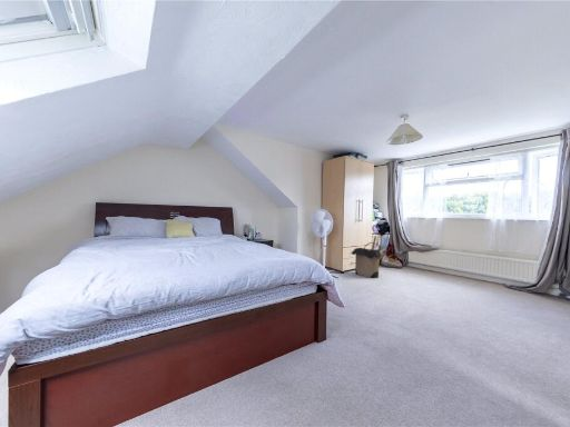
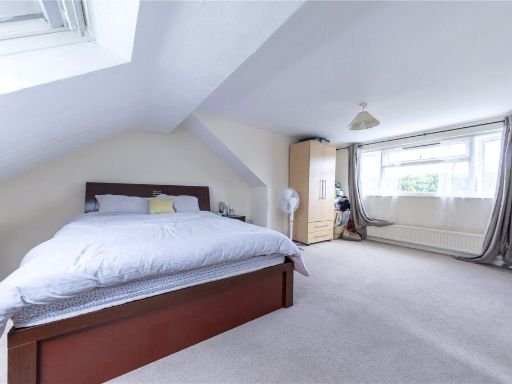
- laundry hamper (365, 258)
